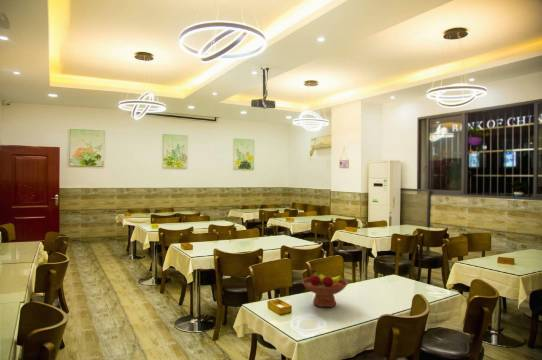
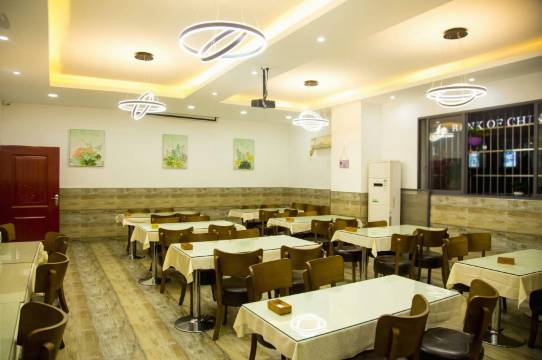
- fruit bowl (324, 288)
